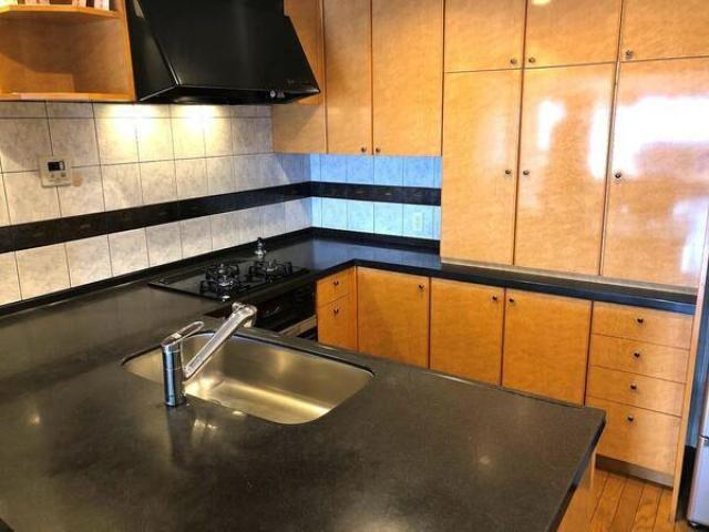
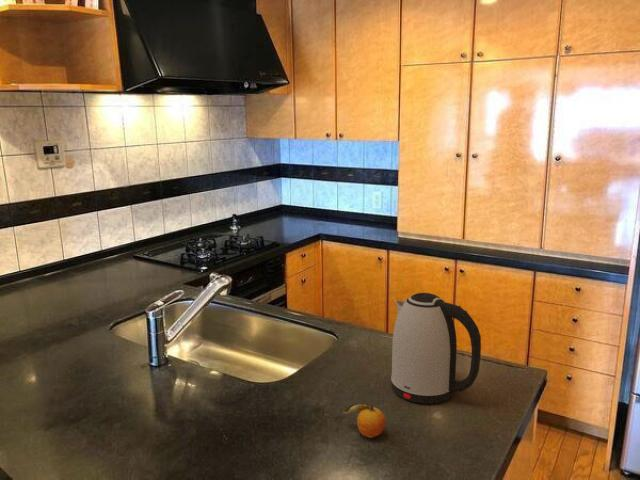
+ fruit (363, 414)
+ kettle (435, 345)
